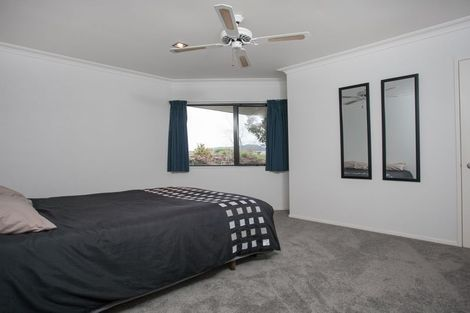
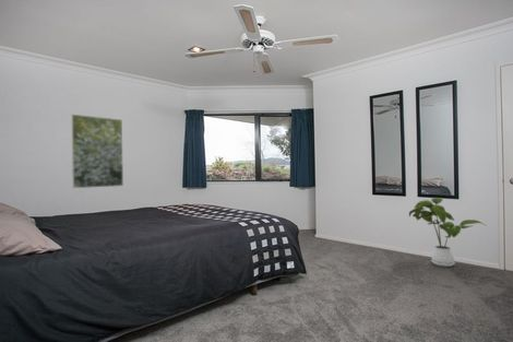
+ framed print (98, 152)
+ house plant (439, 232)
